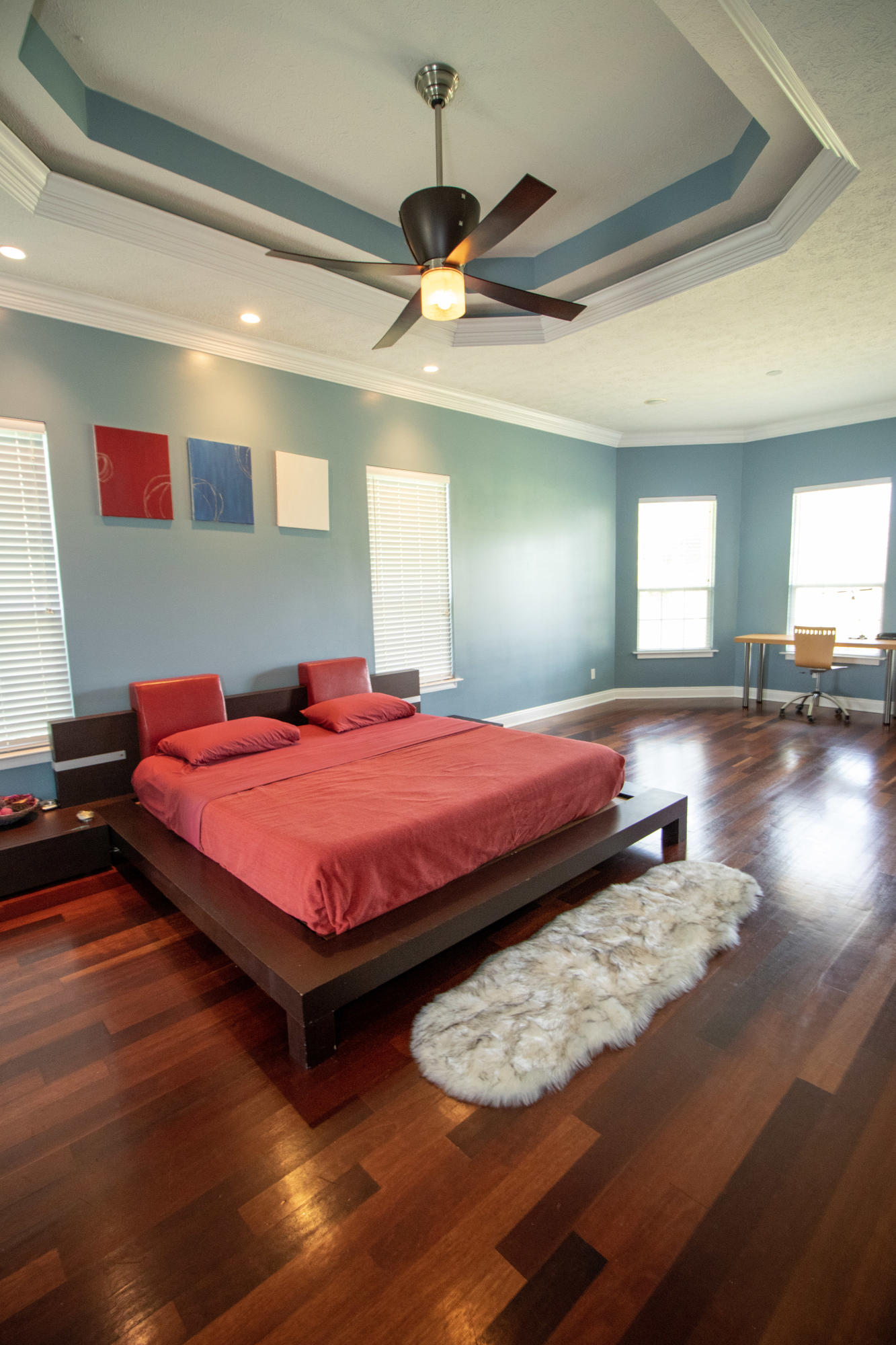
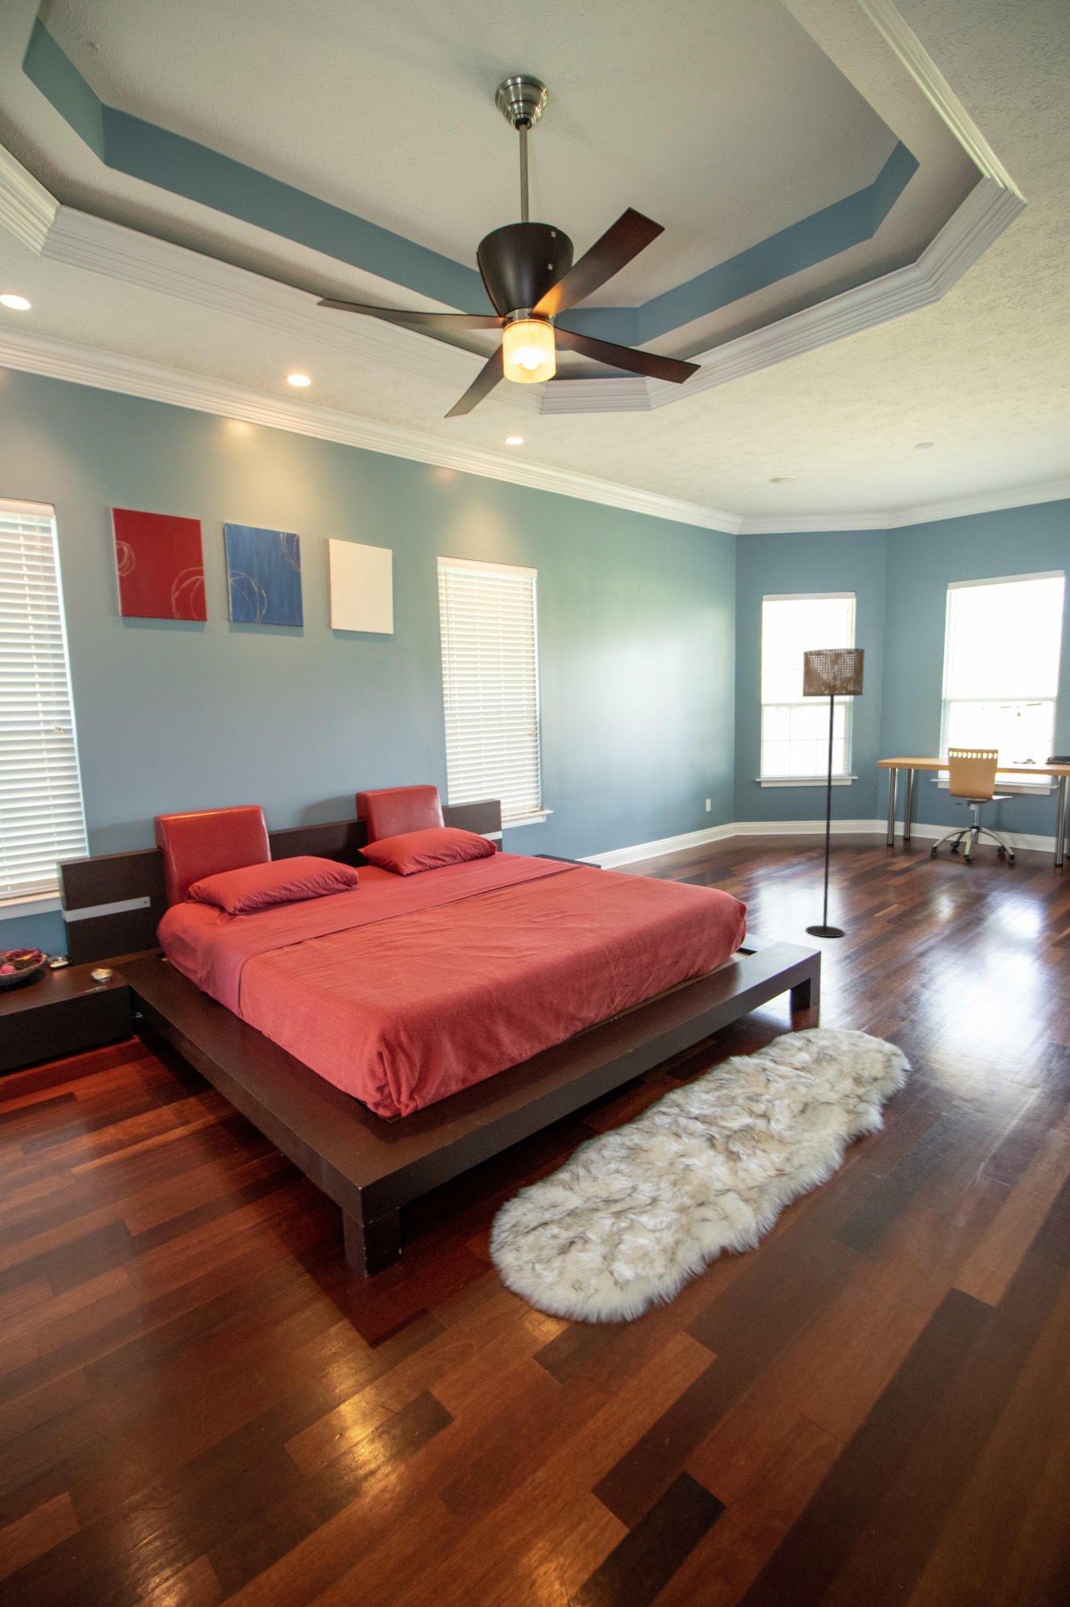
+ floor lamp (829, 795)
